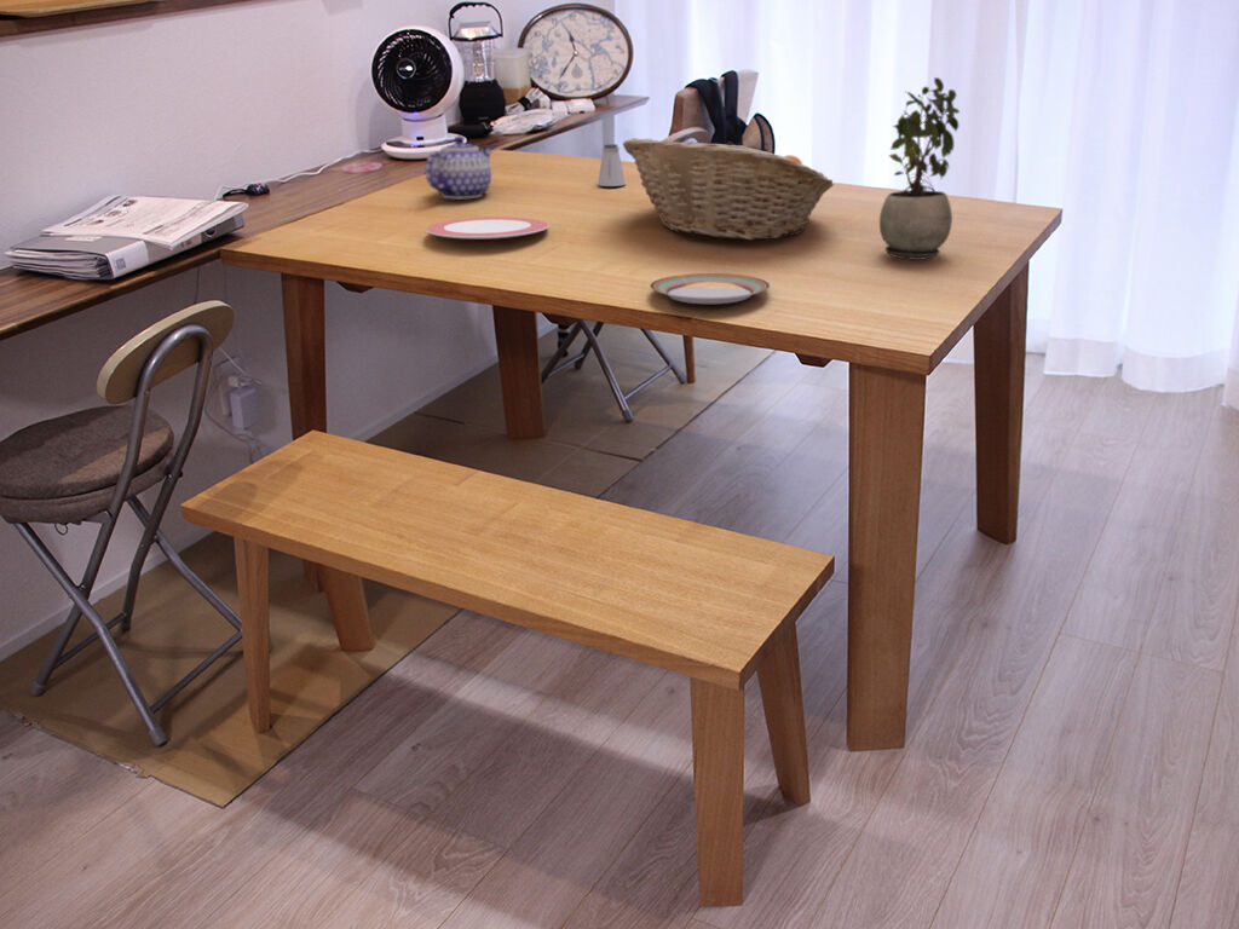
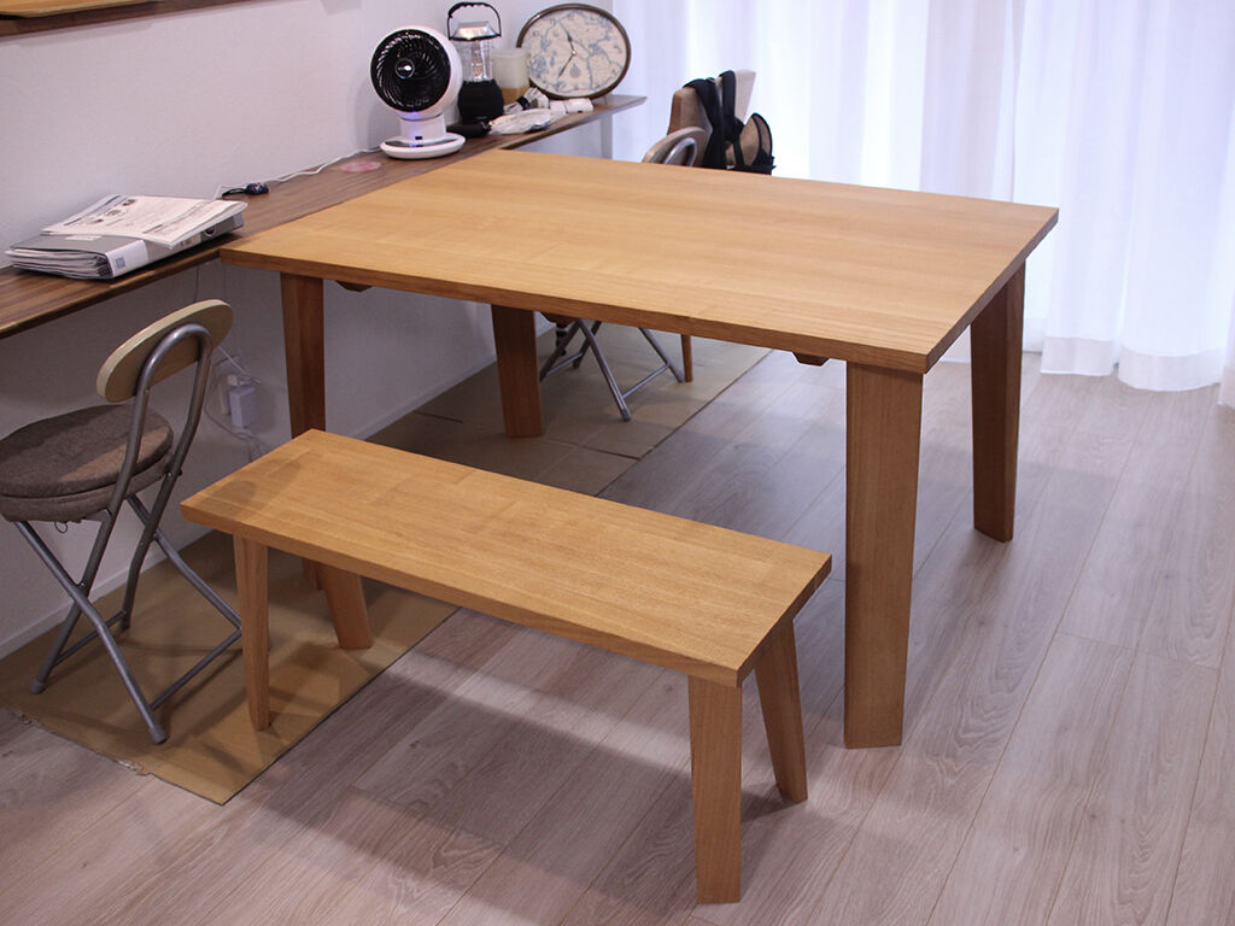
- fruit basket (726, 183)
- saltshaker (611, 165)
- plate (709, 289)
- teapot (460, 166)
- plate (488, 230)
- potted plant (914, 167)
